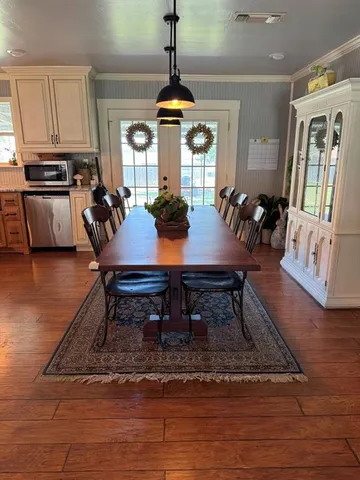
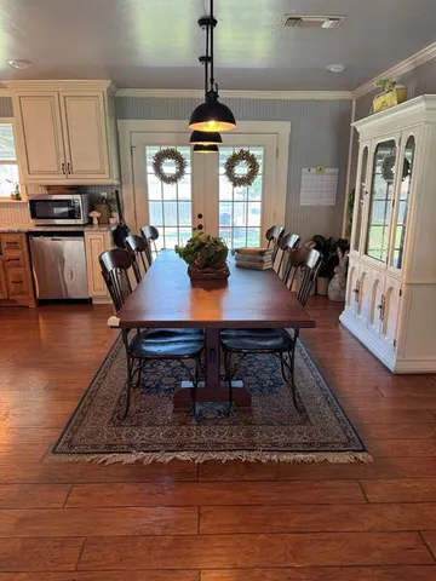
+ book stack (253, 258)
